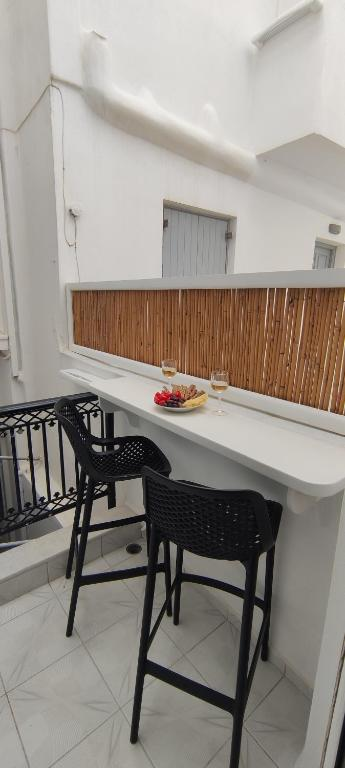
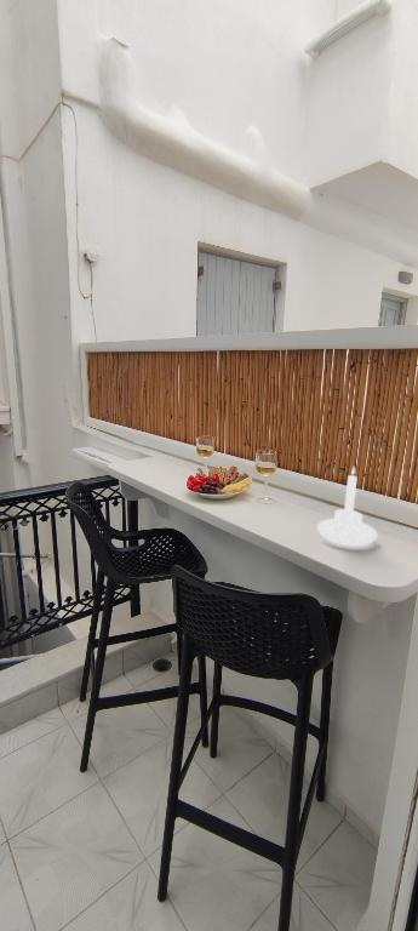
+ candle holder (349, 501)
